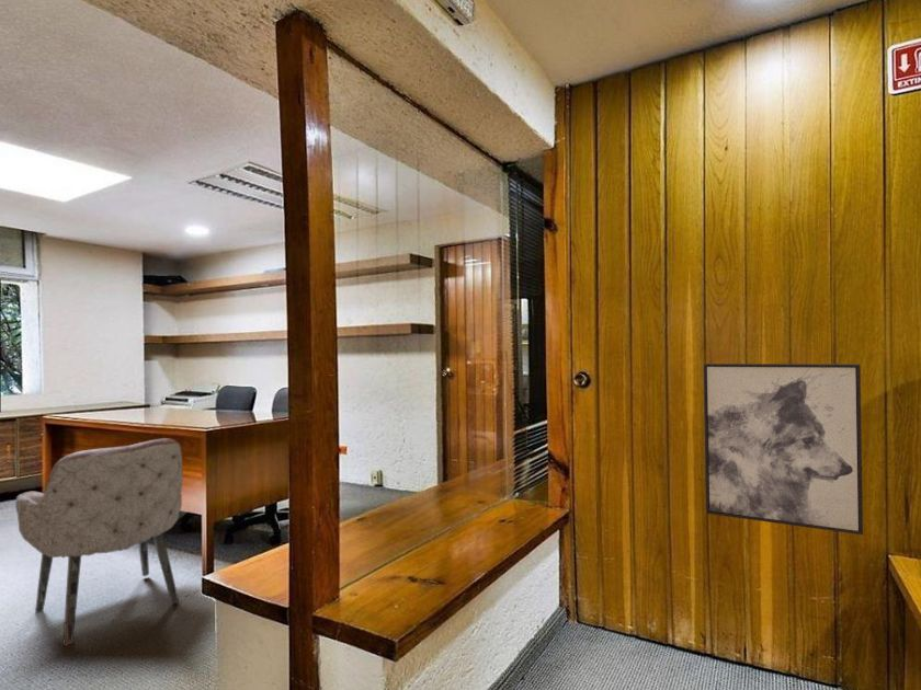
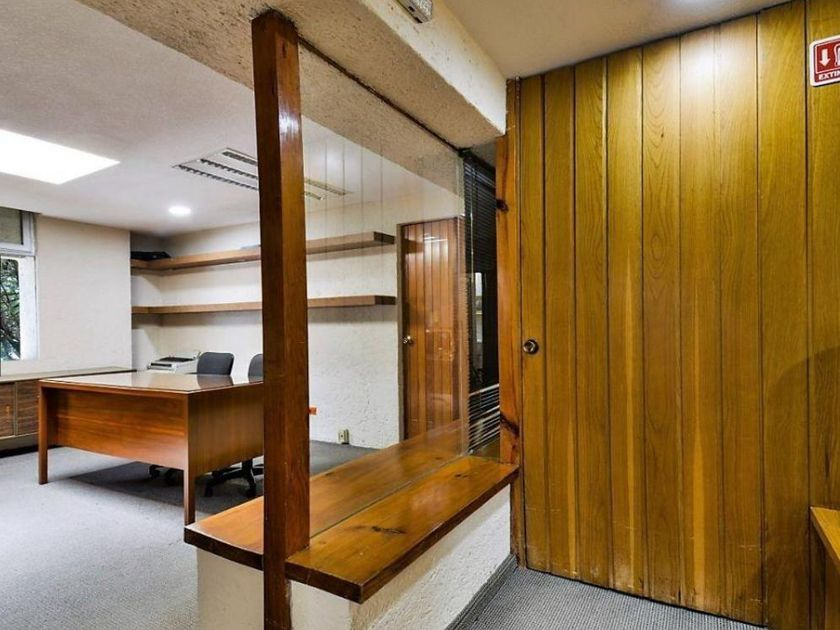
- armchair (111, 525)
- wall art (777, 442)
